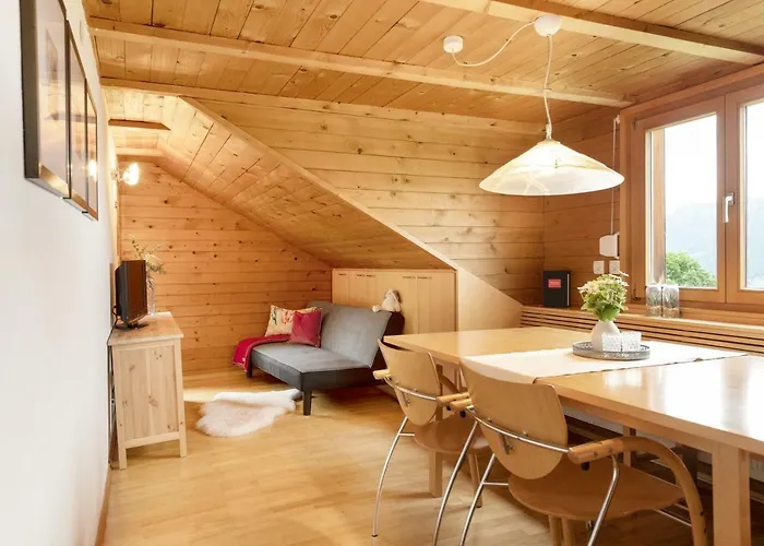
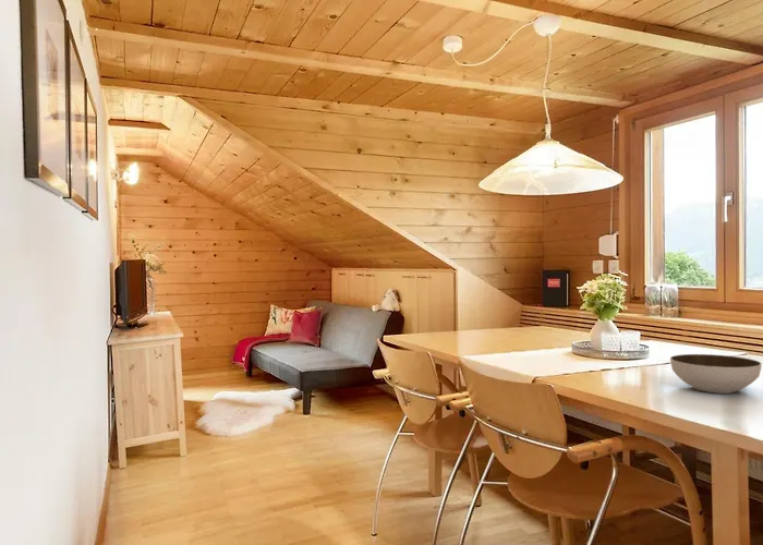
+ soup bowl (714, 374)
